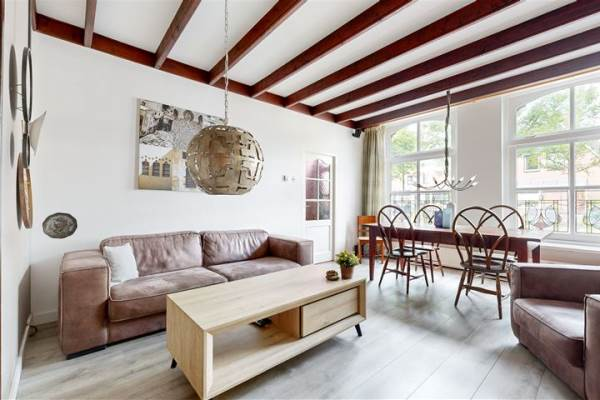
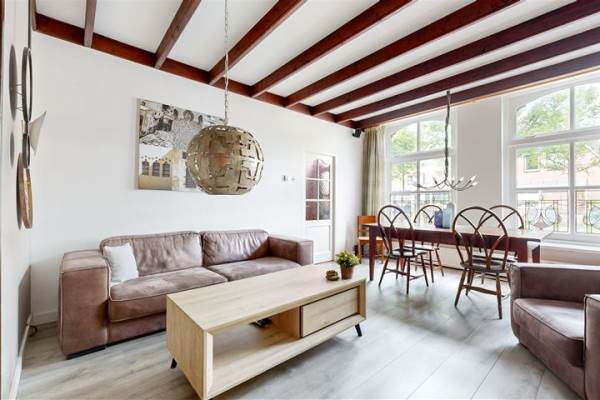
- decorative plate (60, 225)
